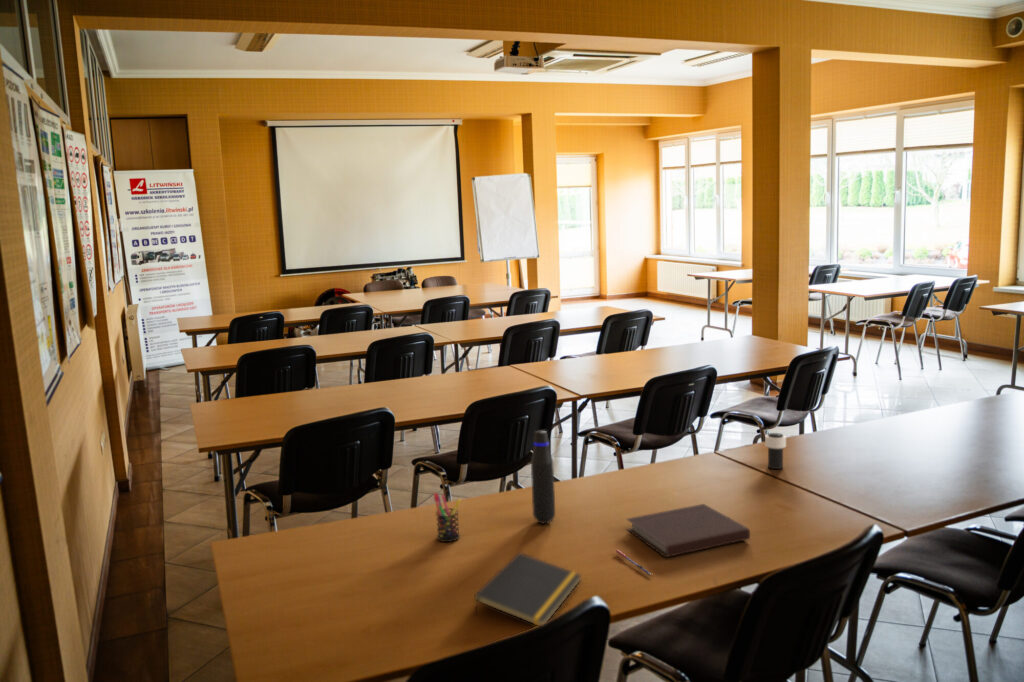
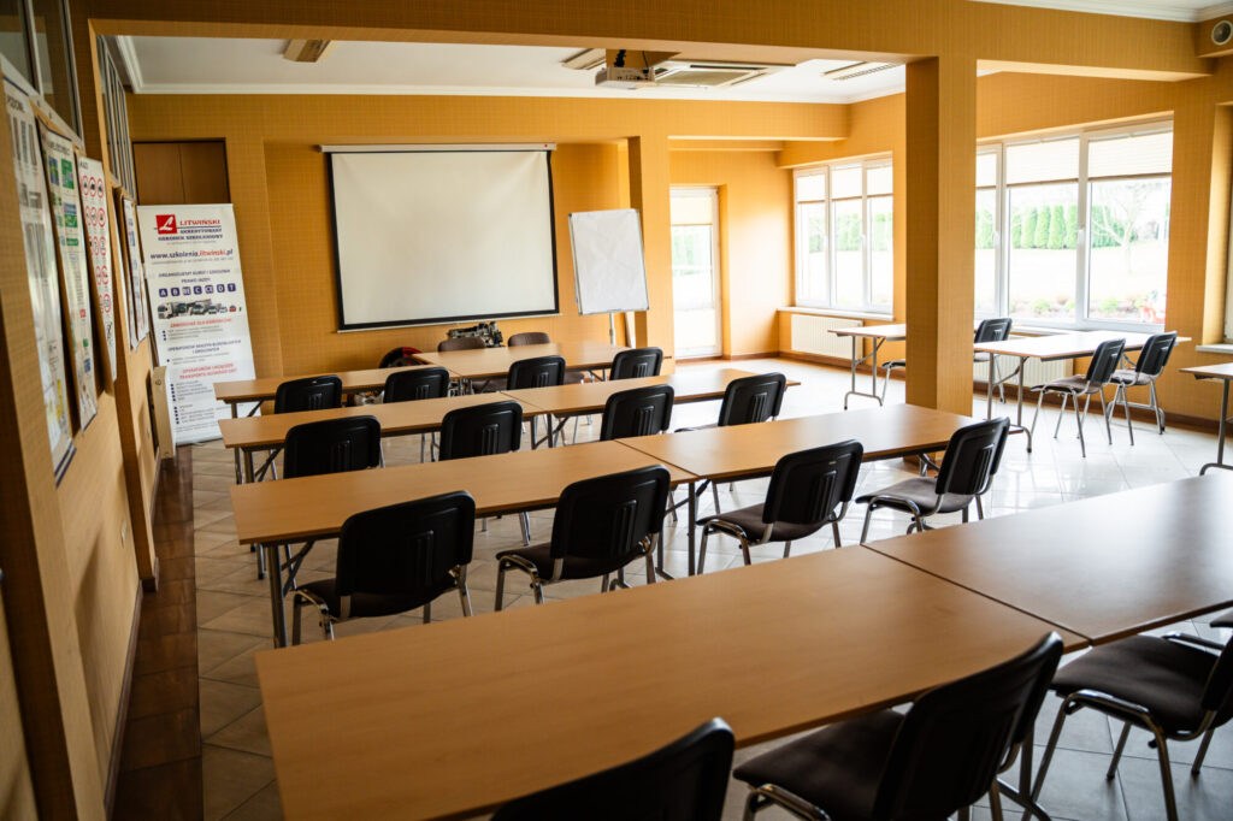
- notepad (529, 586)
- pen holder (445, 516)
- cup (775, 450)
- water bottle (542, 477)
- pen (633, 562)
- notebook (686, 529)
